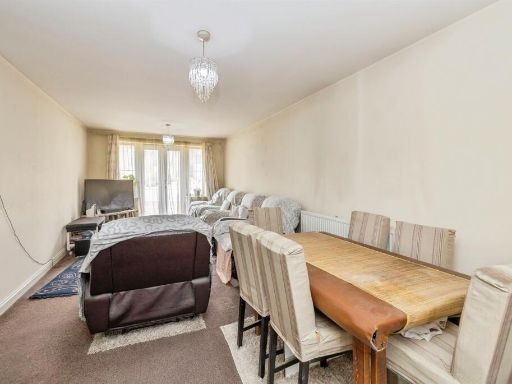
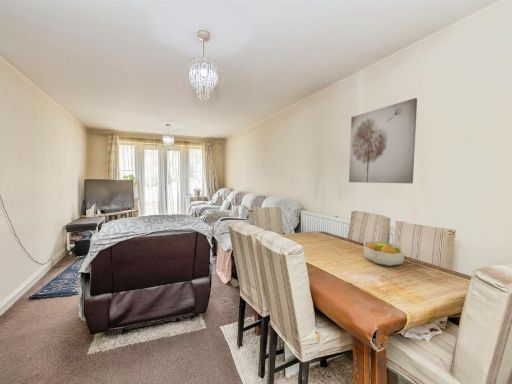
+ wall art (378, 146)
+ fruit bowl (382, 250)
